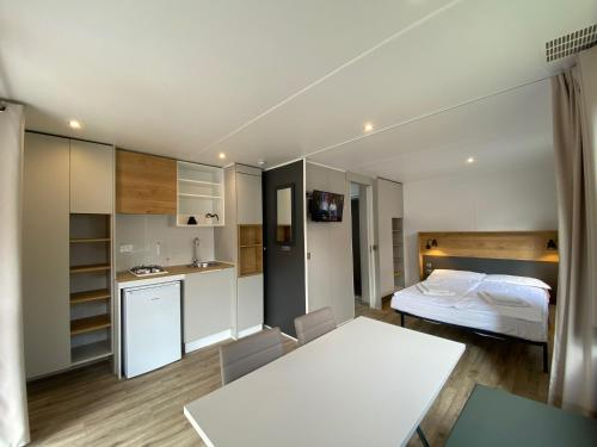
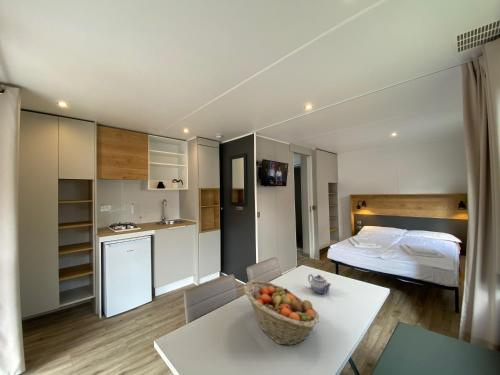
+ fruit basket (279, 306)
+ teapot (319, 283)
